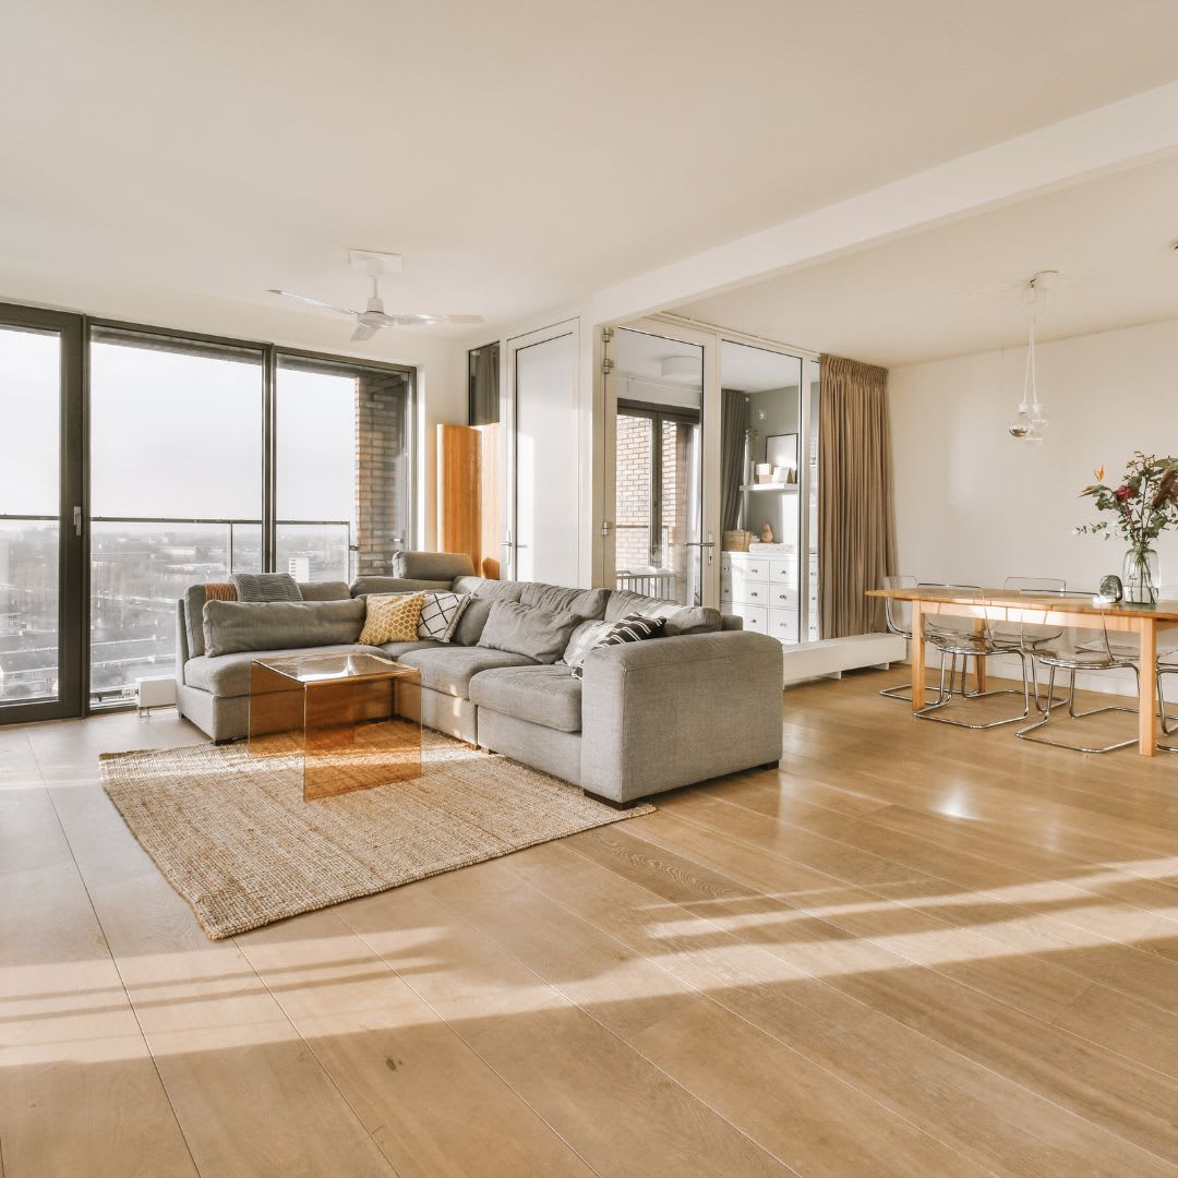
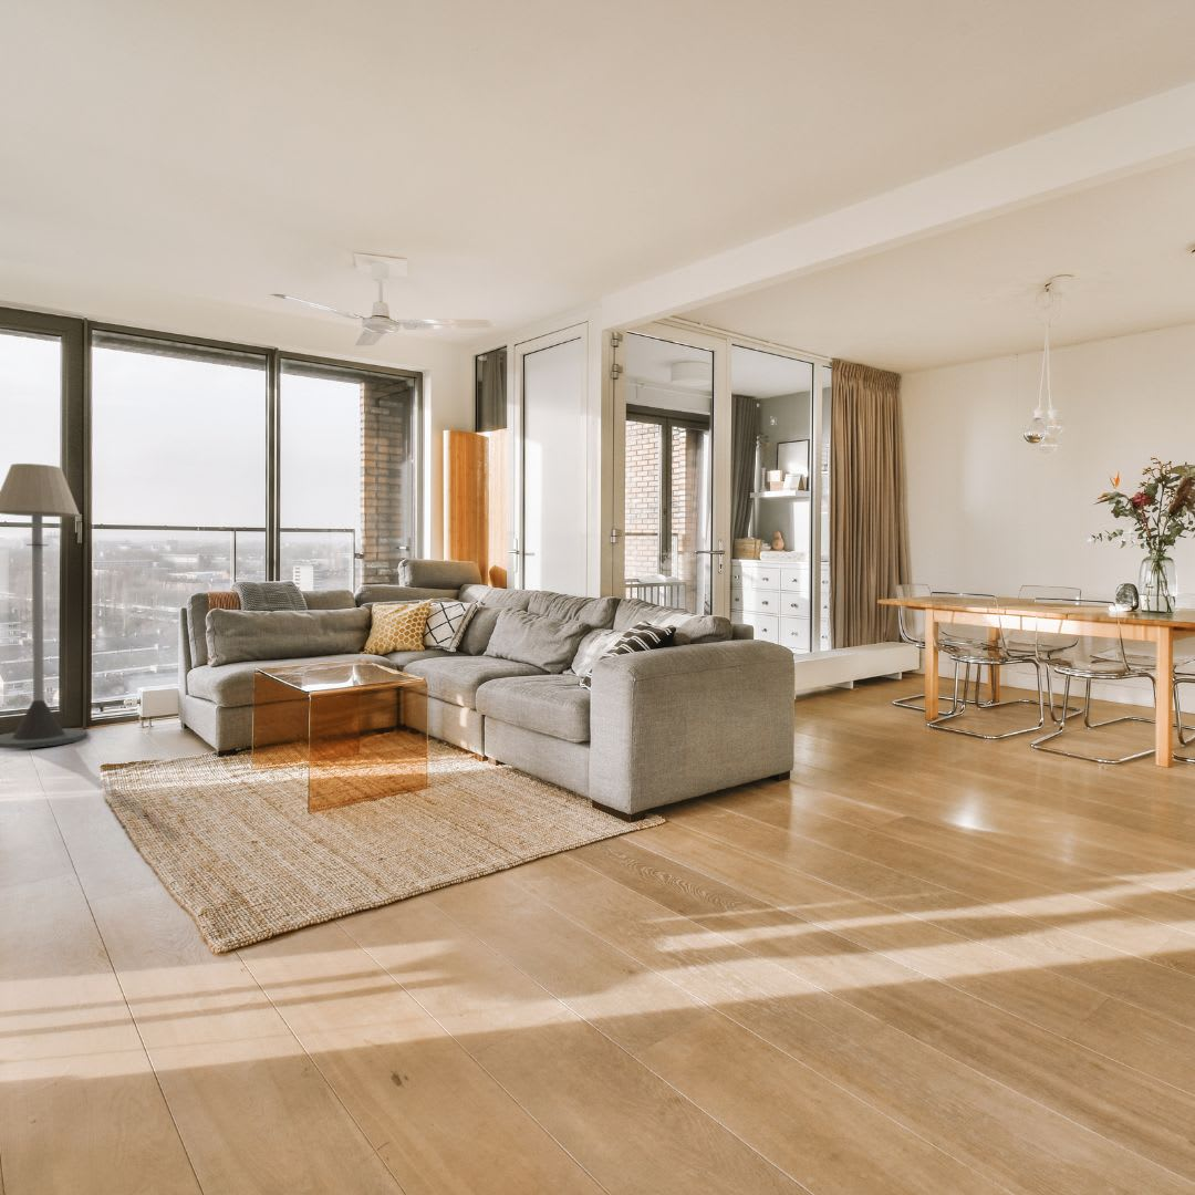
+ floor lamp (38, 603)
